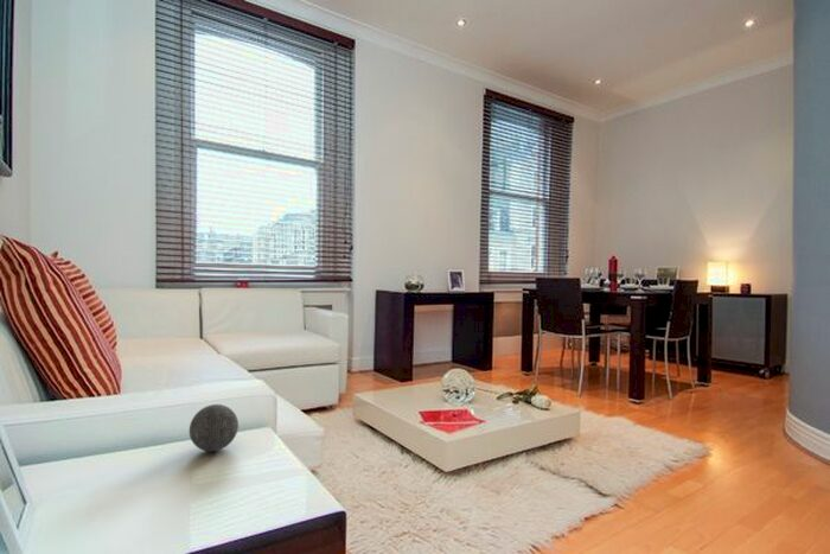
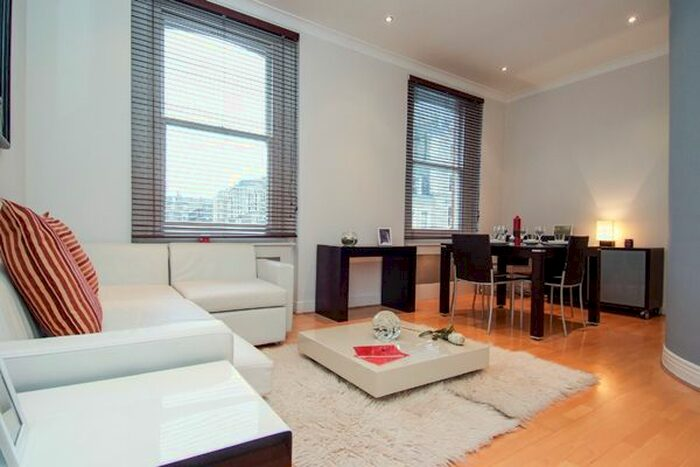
- decorative ball (213, 427)
